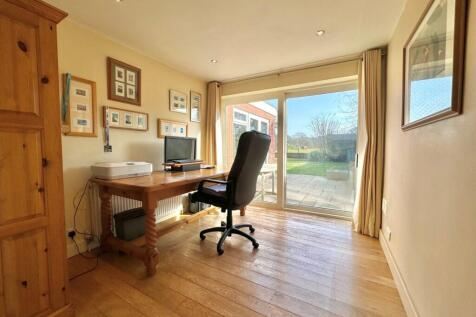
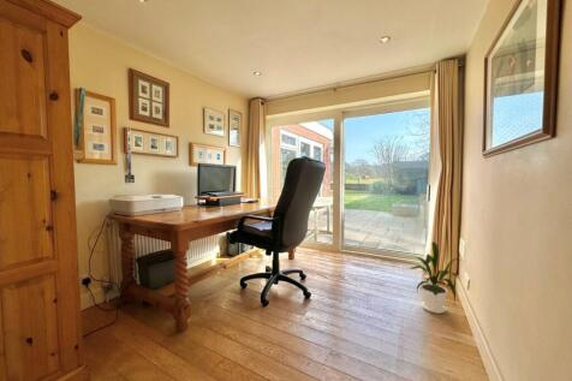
+ house plant (433, 276)
